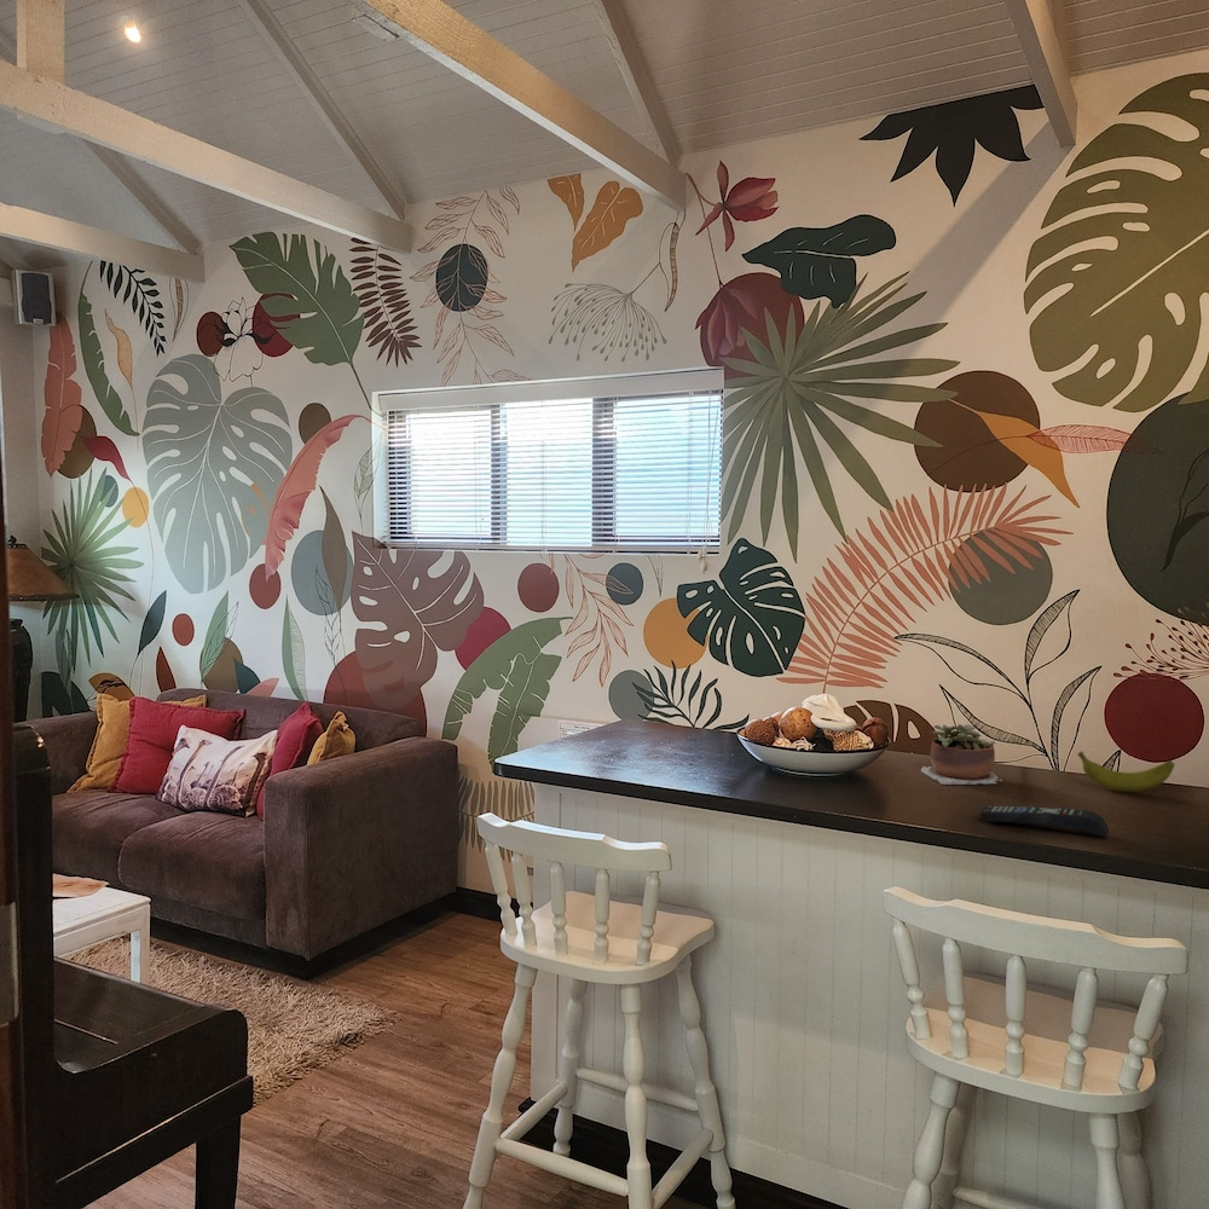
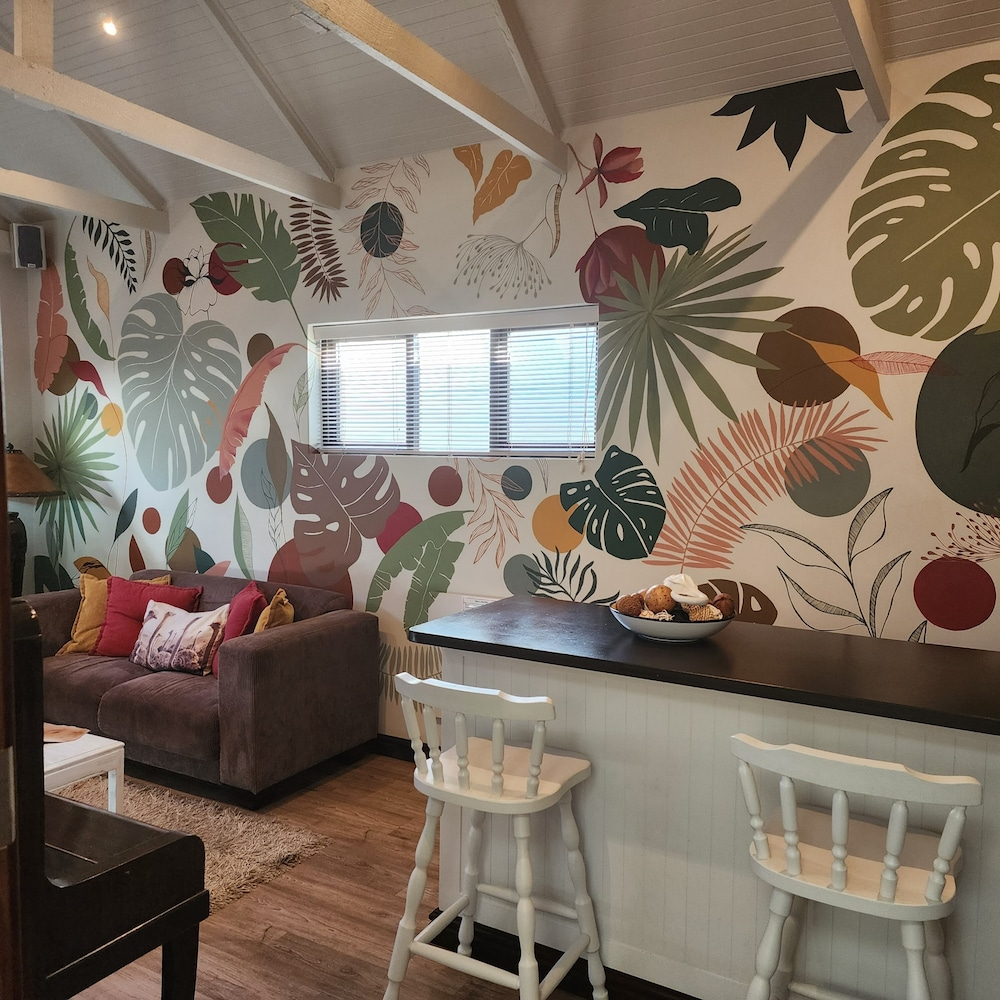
- banana (1124, 773)
- remote control (1042, 817)
- succulent plant (962, 748)
